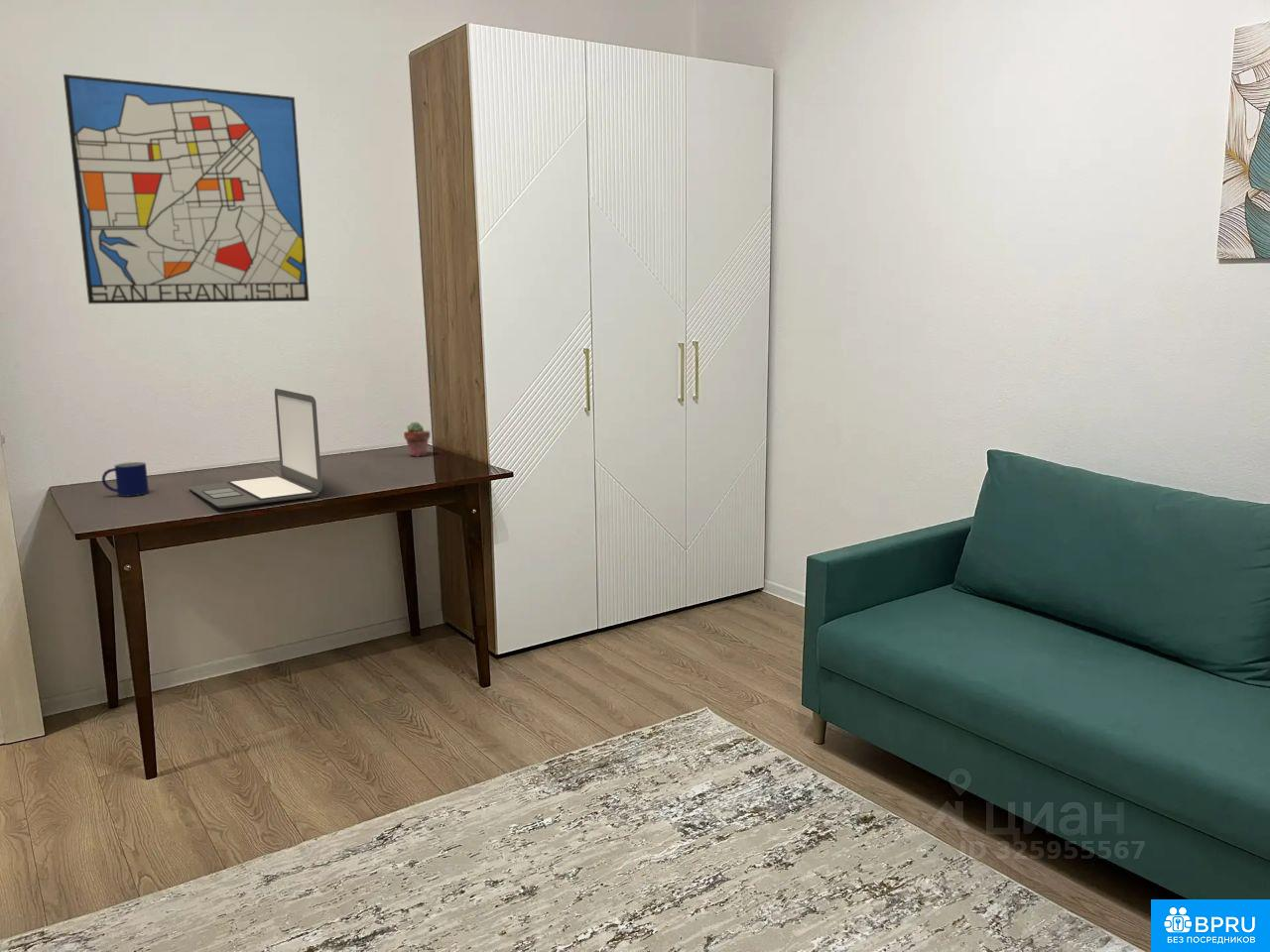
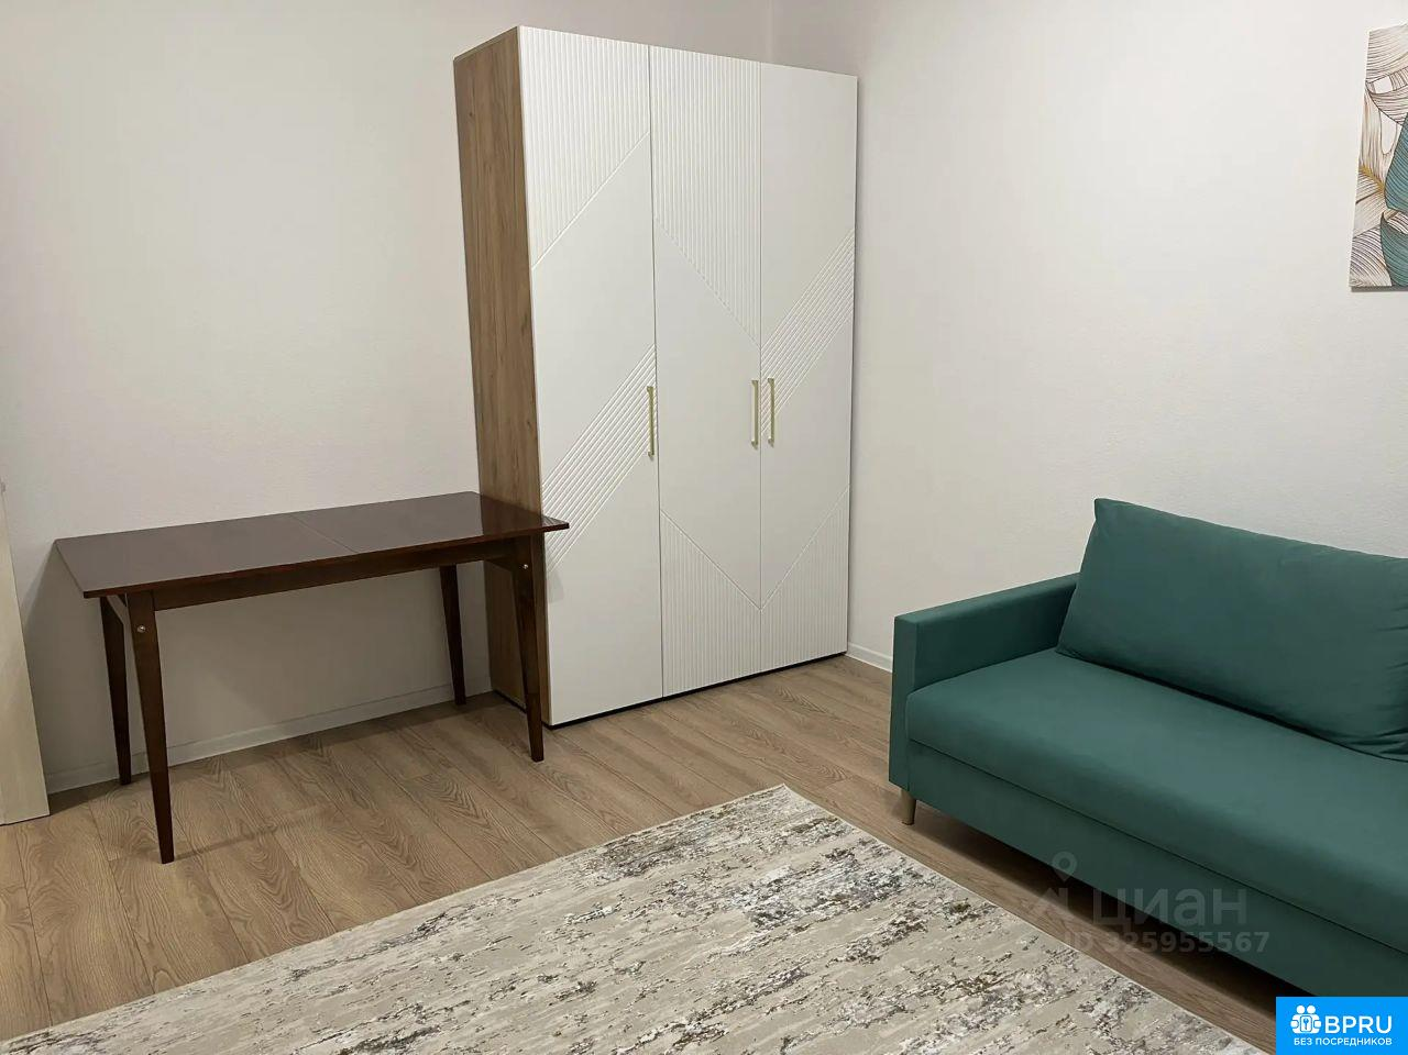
- potted succulent (417, 438)
- wall art (195, 196)
- laptop (278, 440)
- mug (124, 479)
